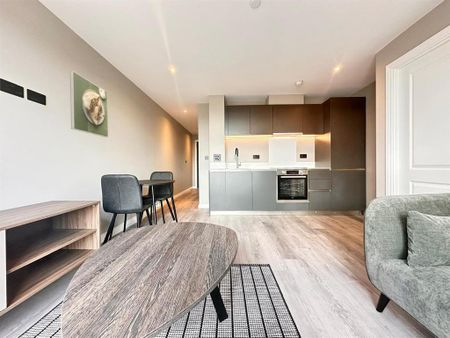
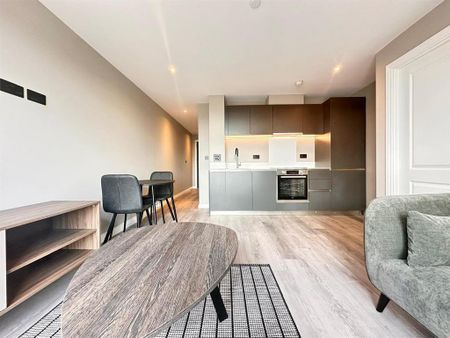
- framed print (91, 108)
